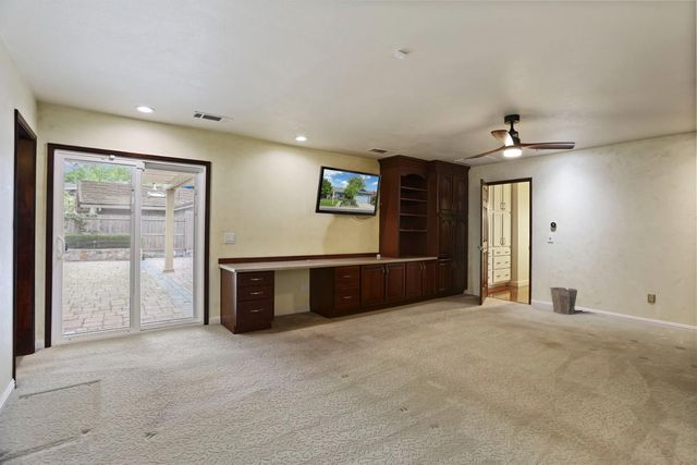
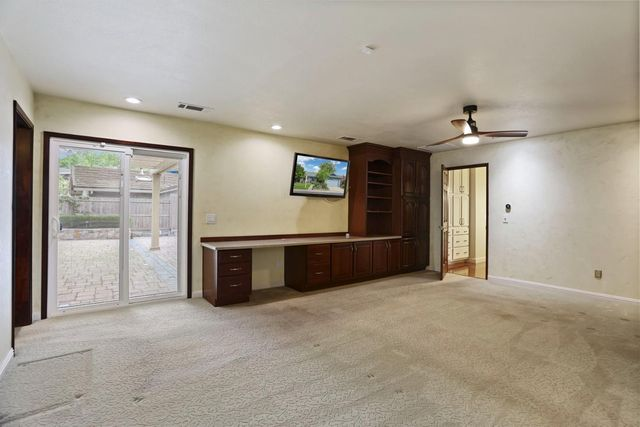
- waste bin (563, 301)
